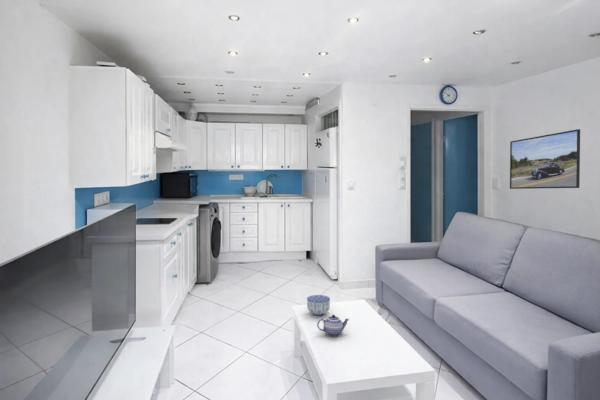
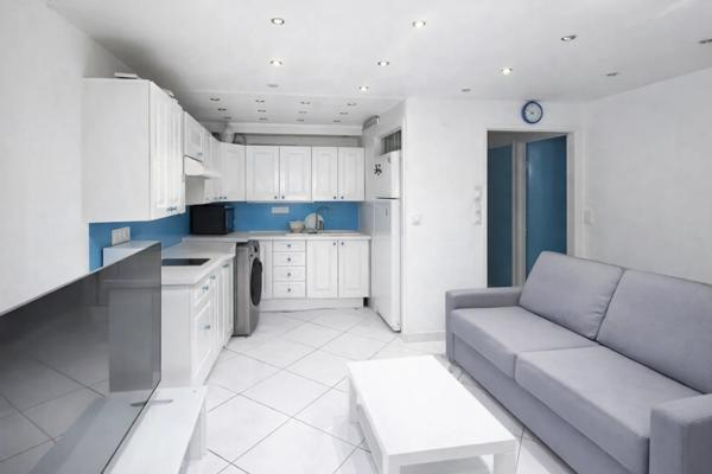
- bowl (318, 306)
- teapot (333, 324)
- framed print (541, 162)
